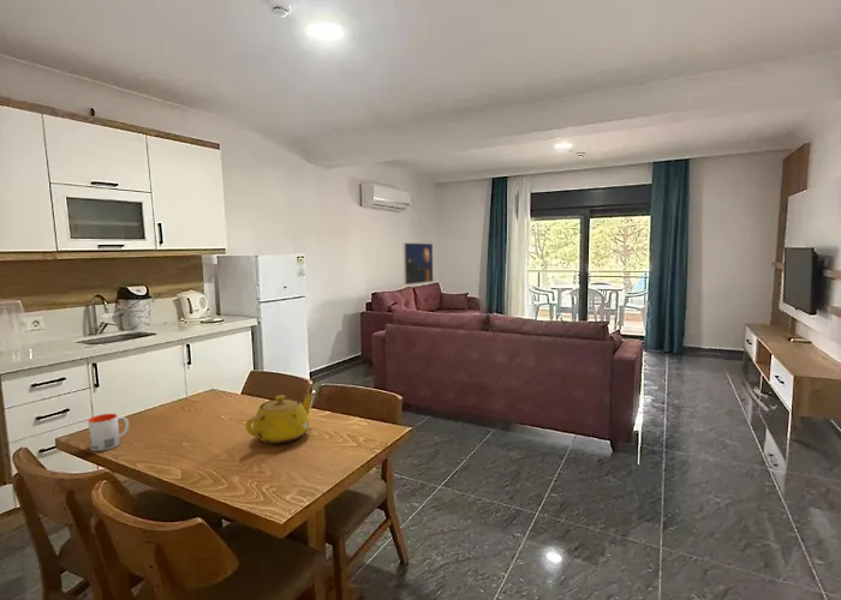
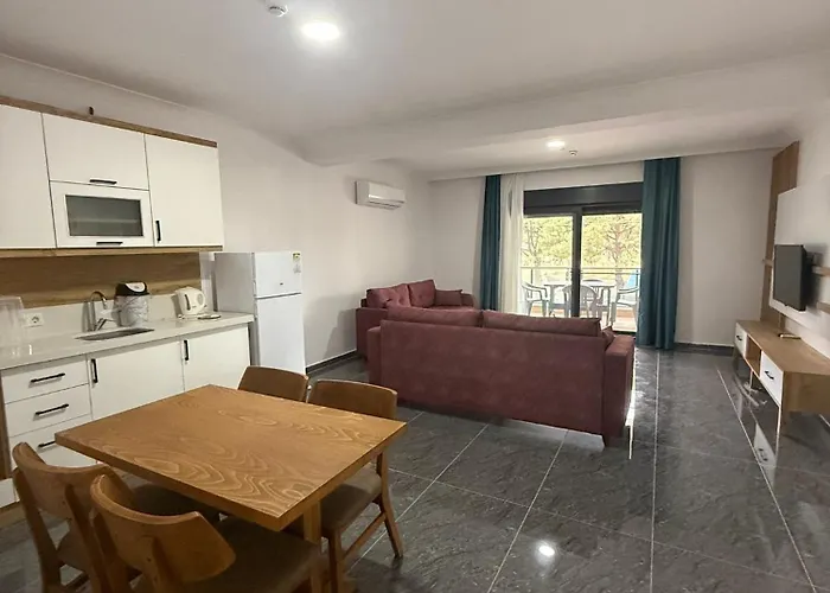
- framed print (418, 263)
- teapot (282, 415)
- mug (109, 430)
